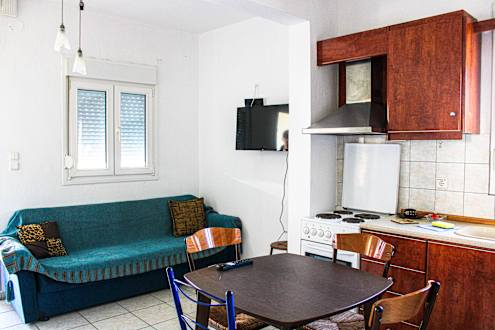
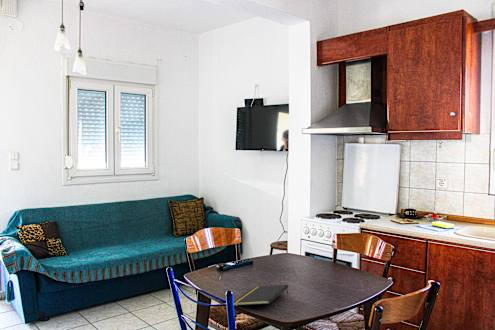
+ notepad (261, 294)
